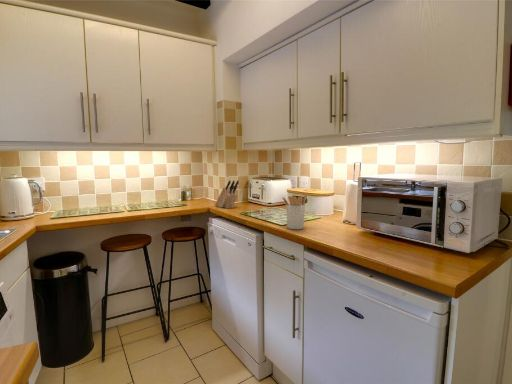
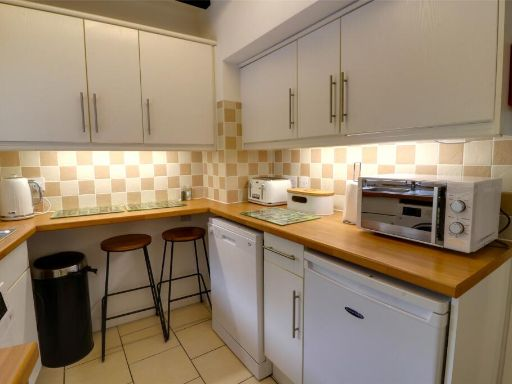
- utensil holder (295, 211)
- knife block (227, 193)
